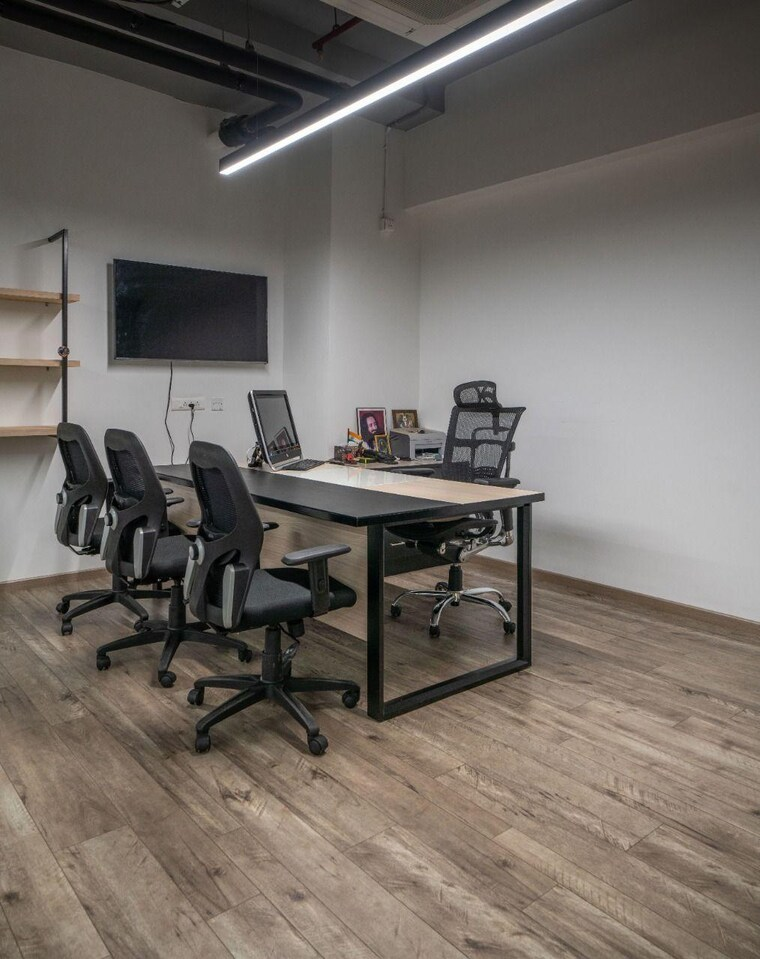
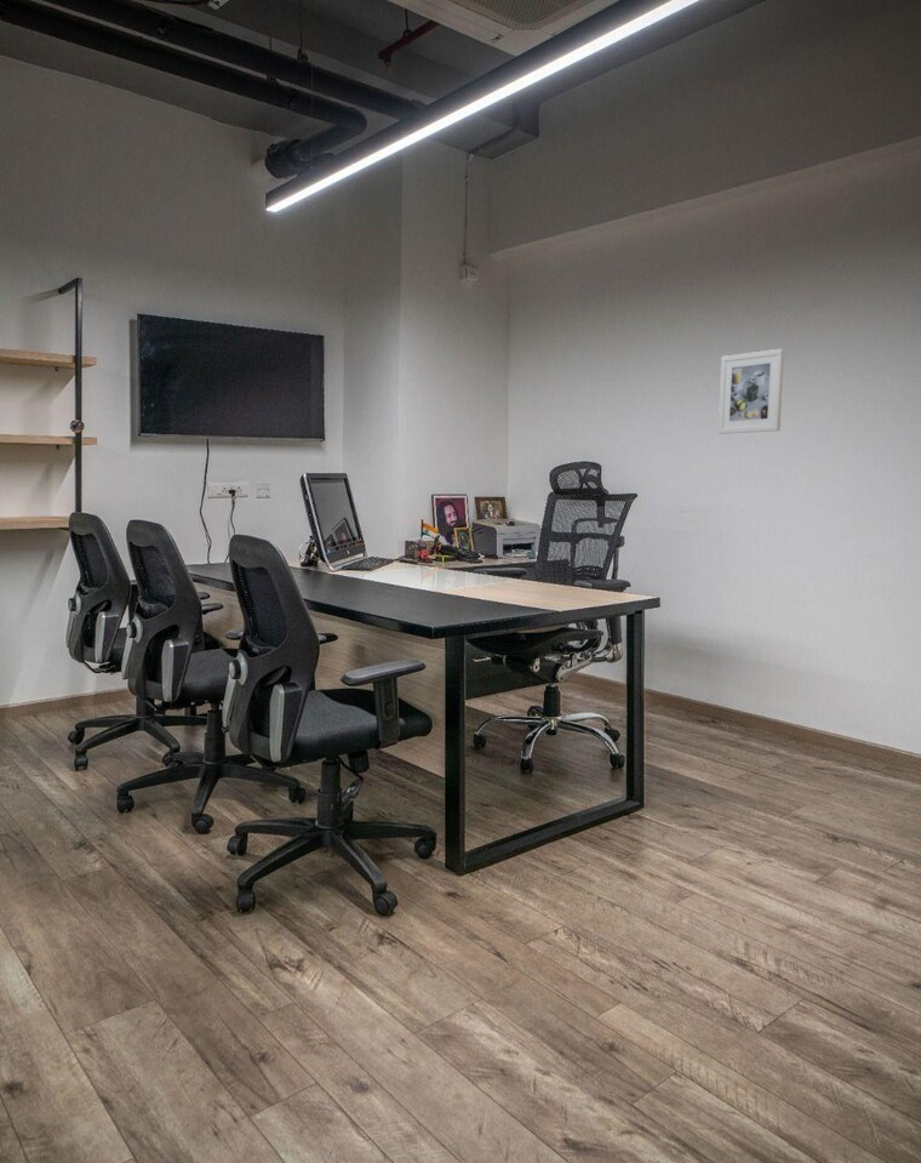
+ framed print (749, 392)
